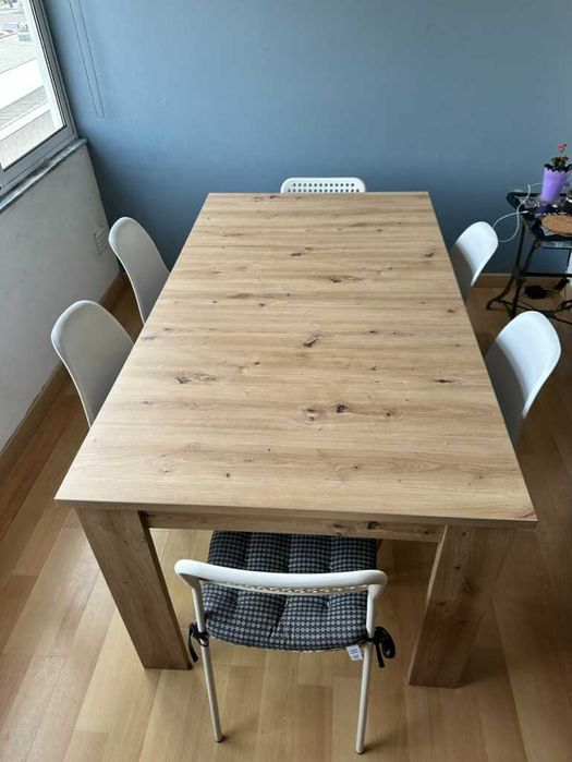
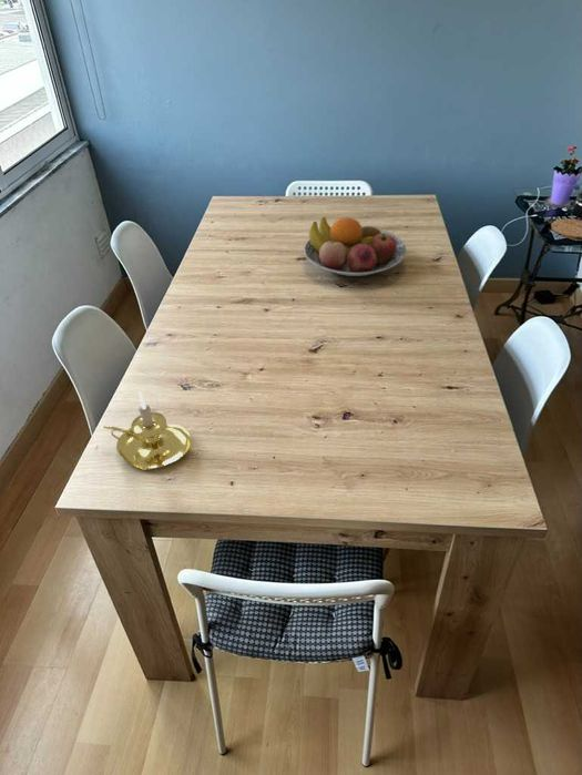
+ candle holder (142, 420)
+ fruit bowl (355, 244)
